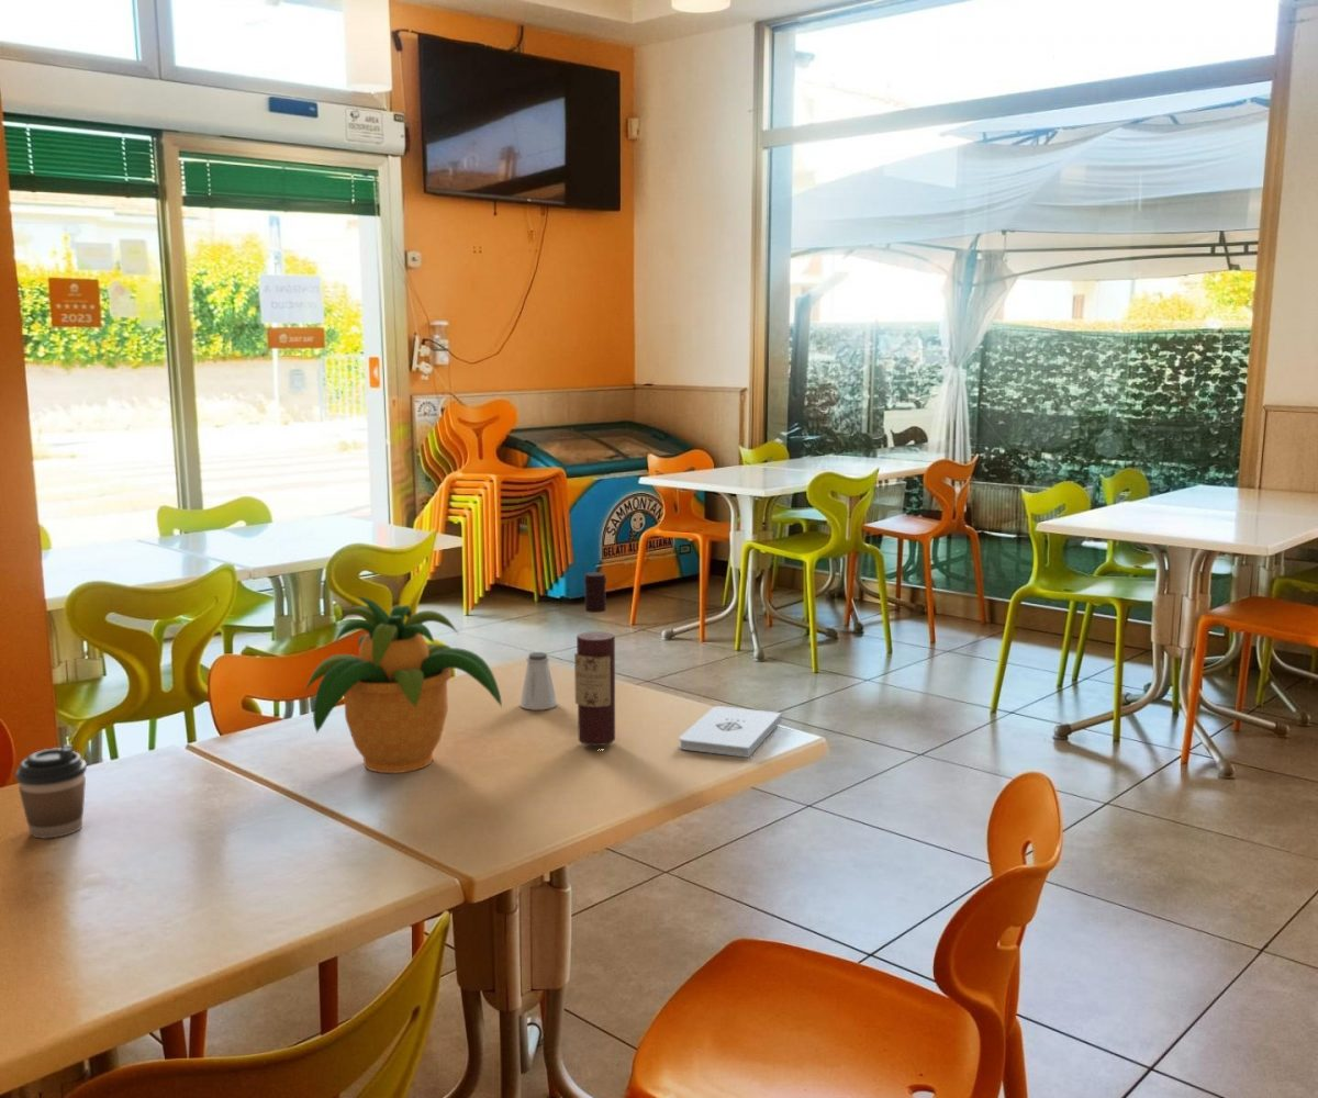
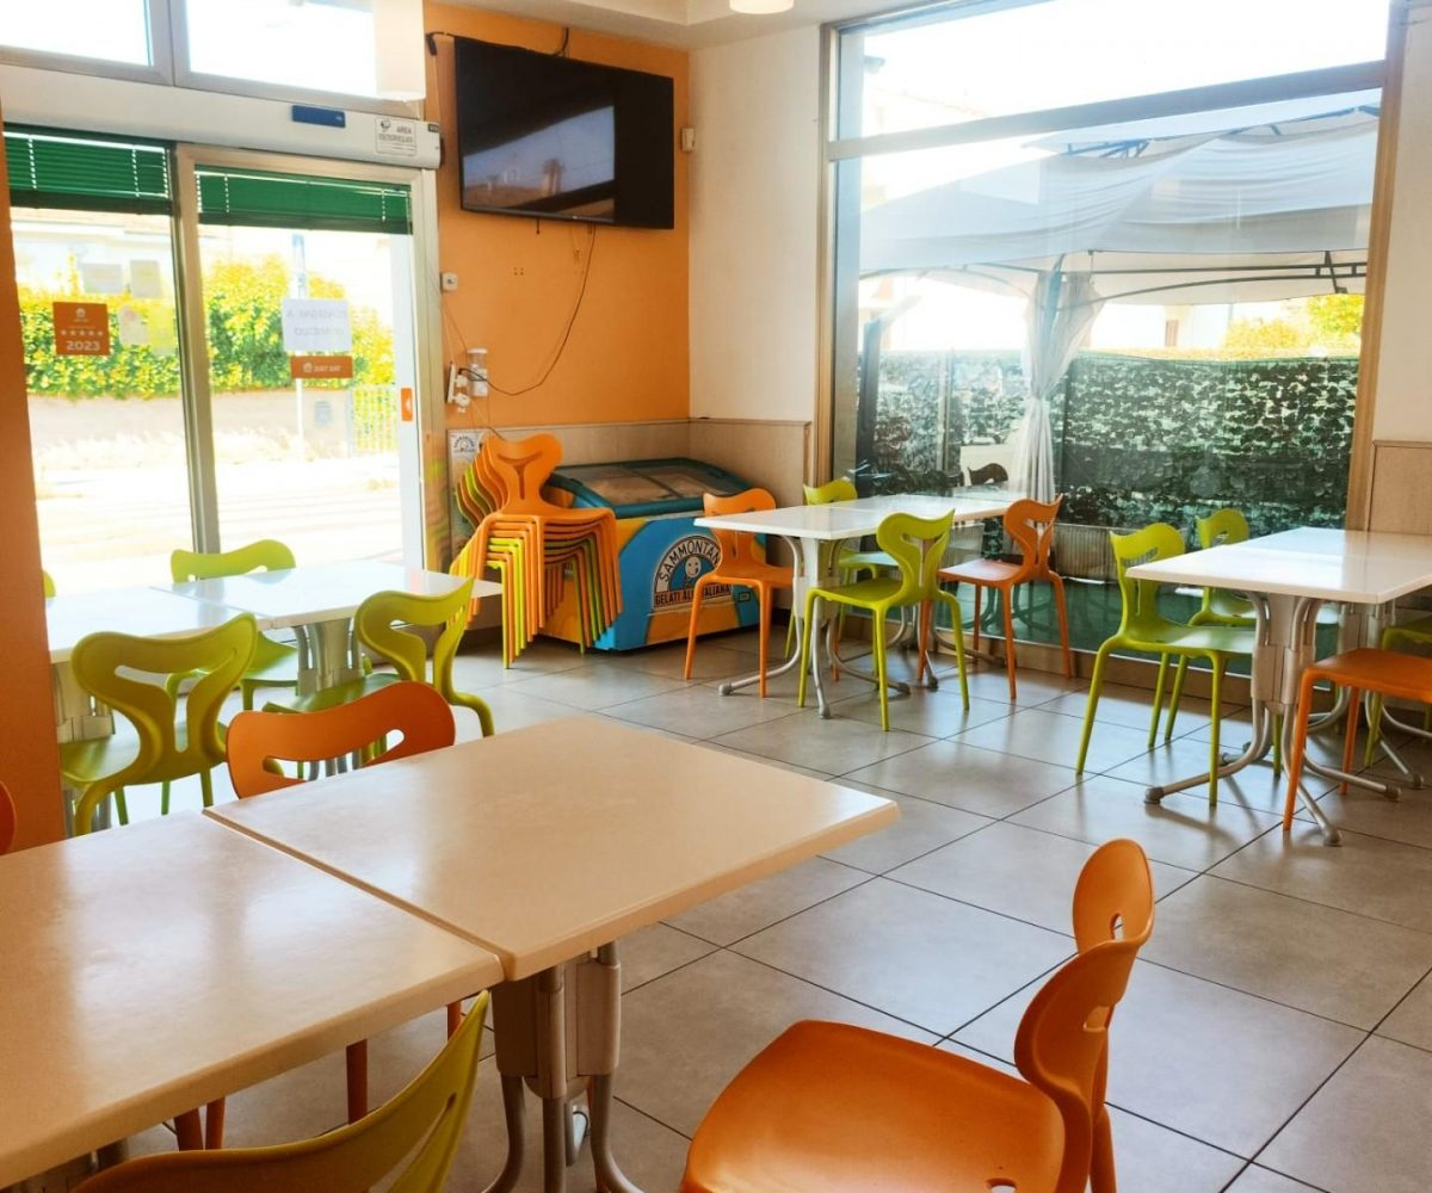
- wine bottle (595, 660)
- notepad (730, 729)
- potted plant (391, 676)
- saltshaker (538, 679)
- coffee cup (53, 788)
